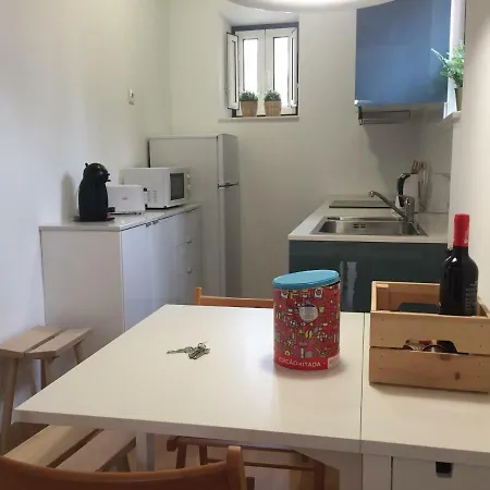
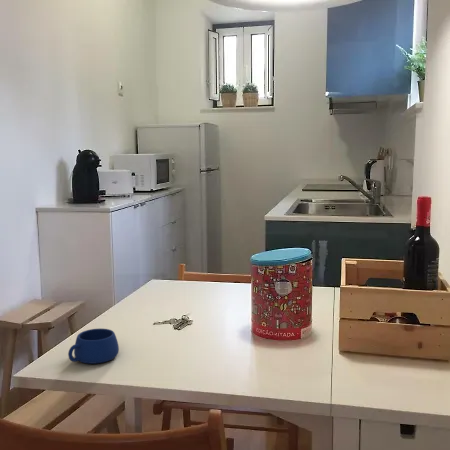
+ mug (91, 347)
